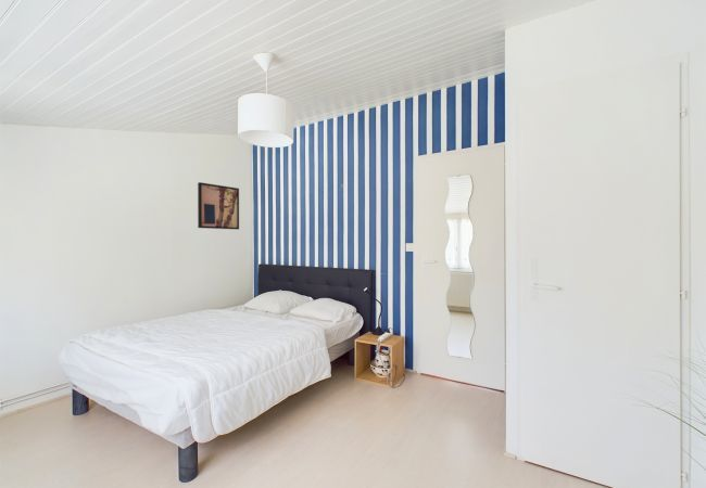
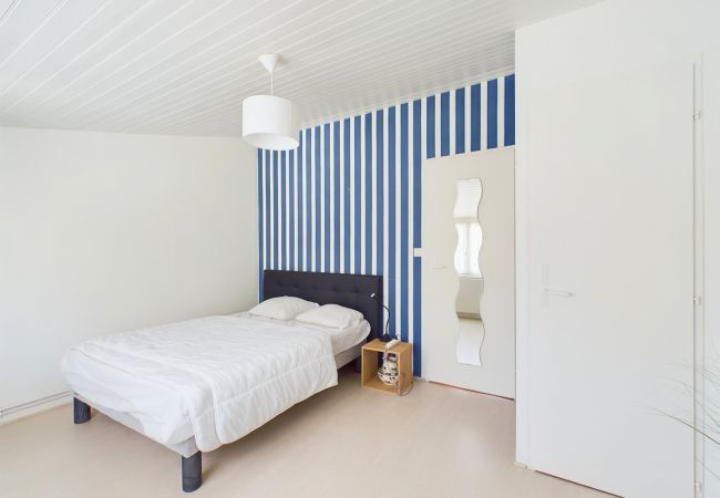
- wall art (219, 207)
